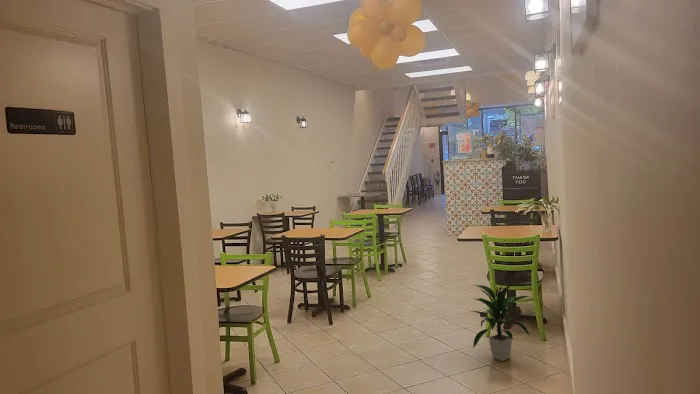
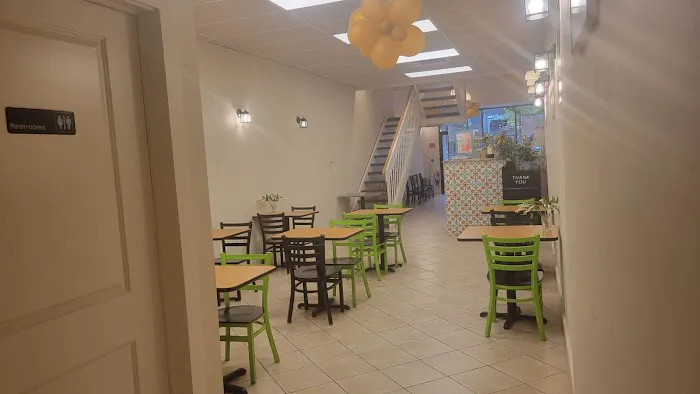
- indoor plant (496, 319)
